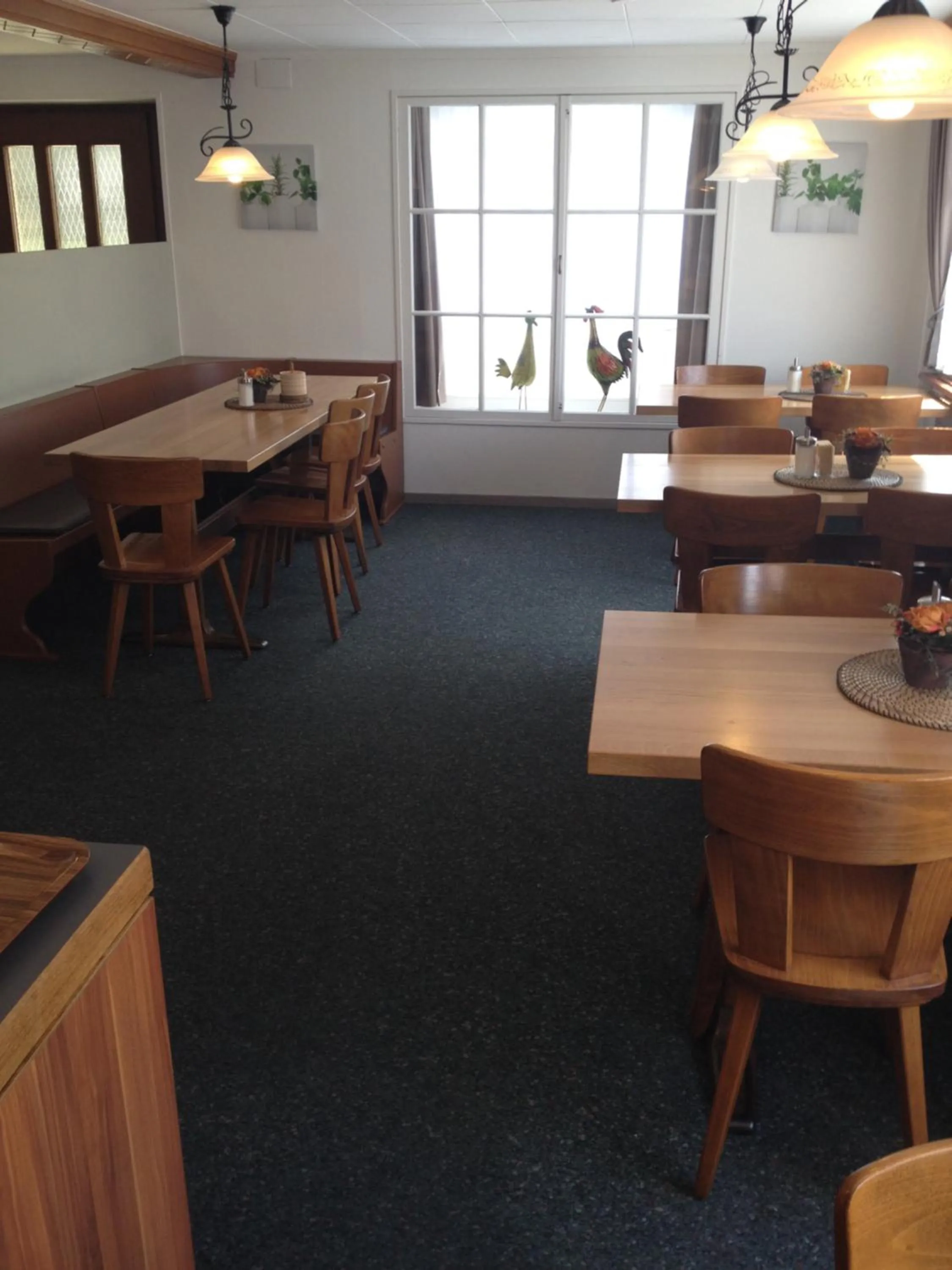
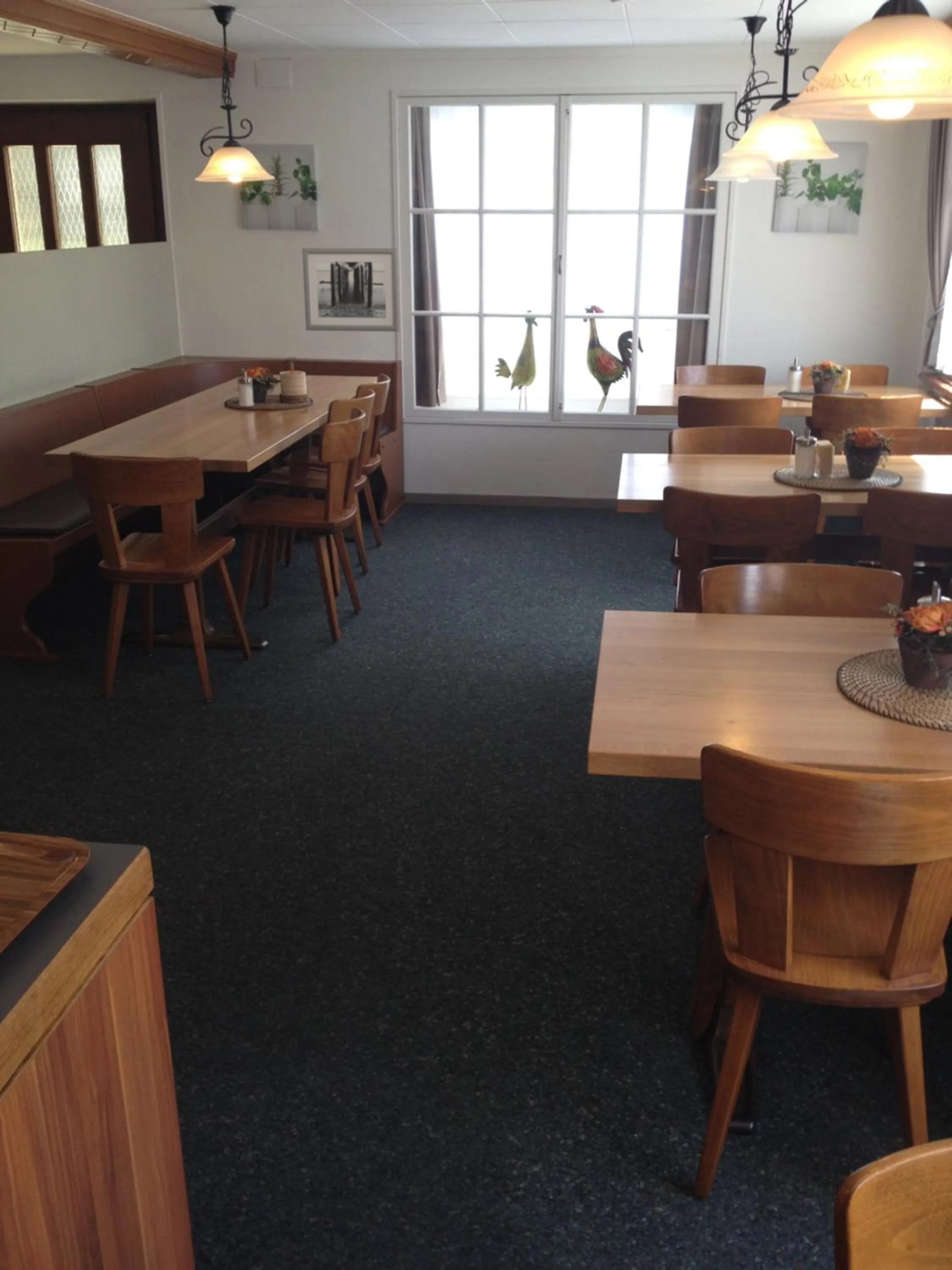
+ wall art (351, 290)
